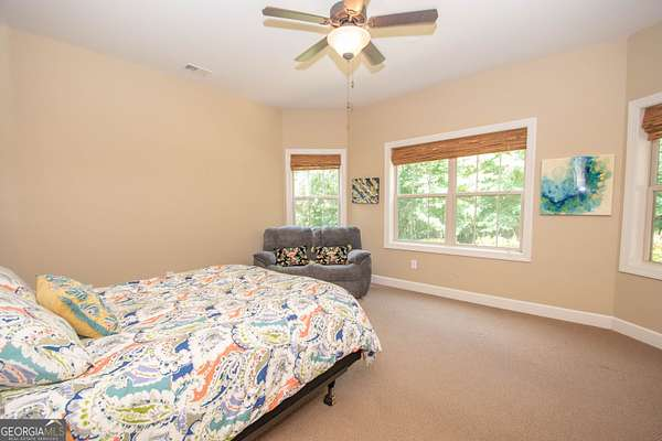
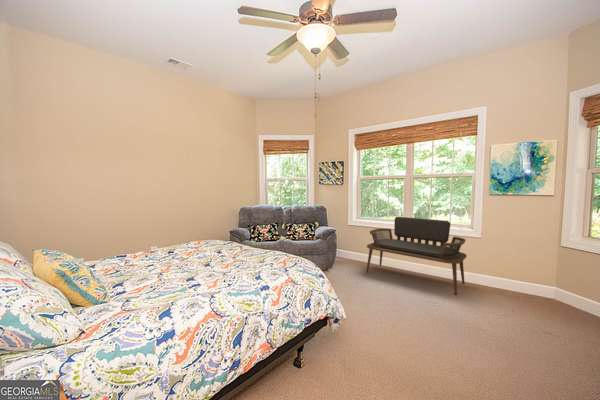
+ bench (413, 249)
